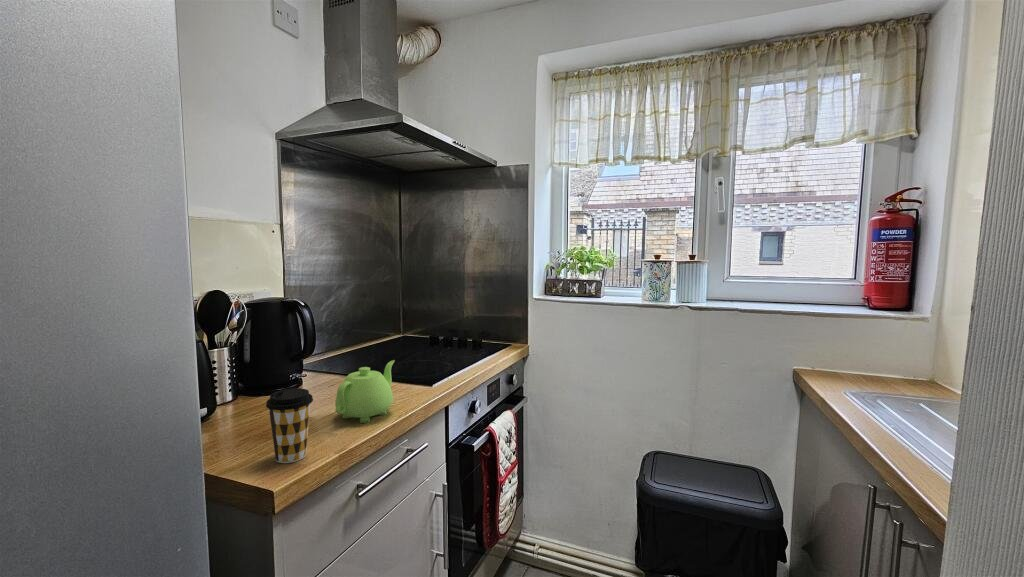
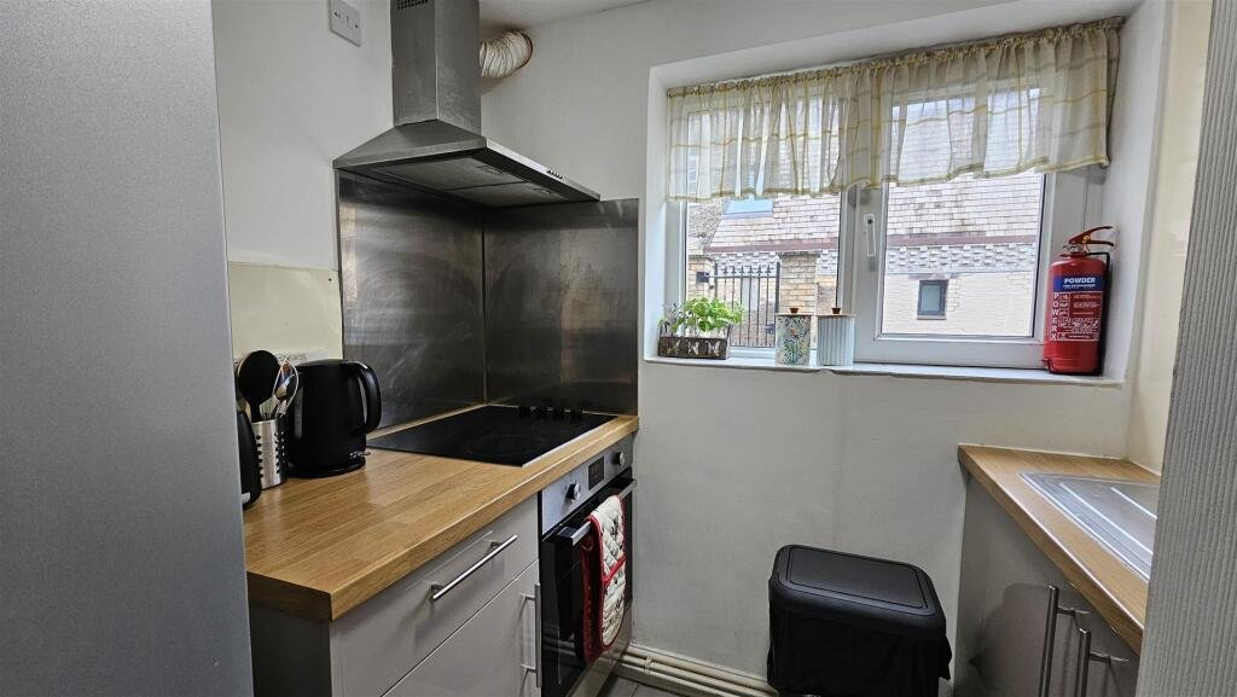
- teapot (367, 390)
- coffee cup (290, 425)
